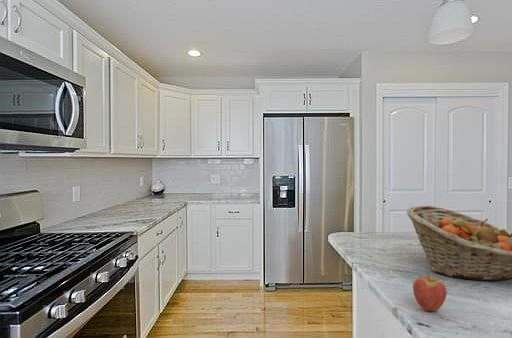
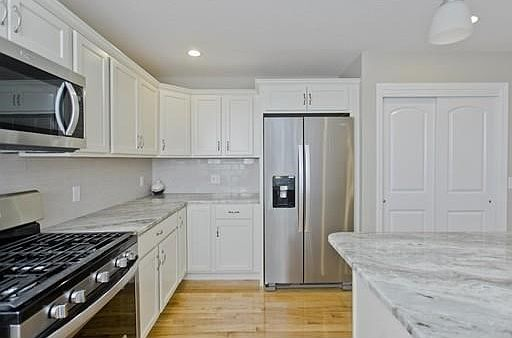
- fruit basket (465, 238)
- fruit (429, 290)
